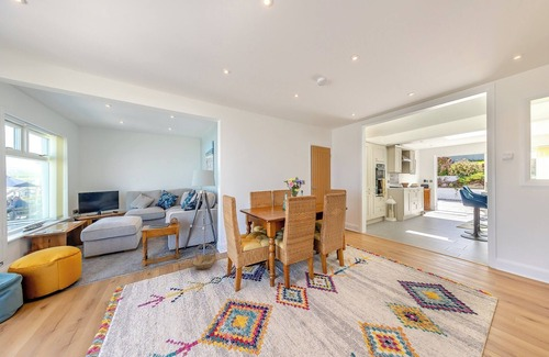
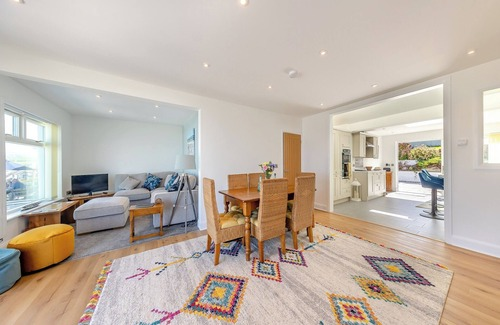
- basket (205, 255)
